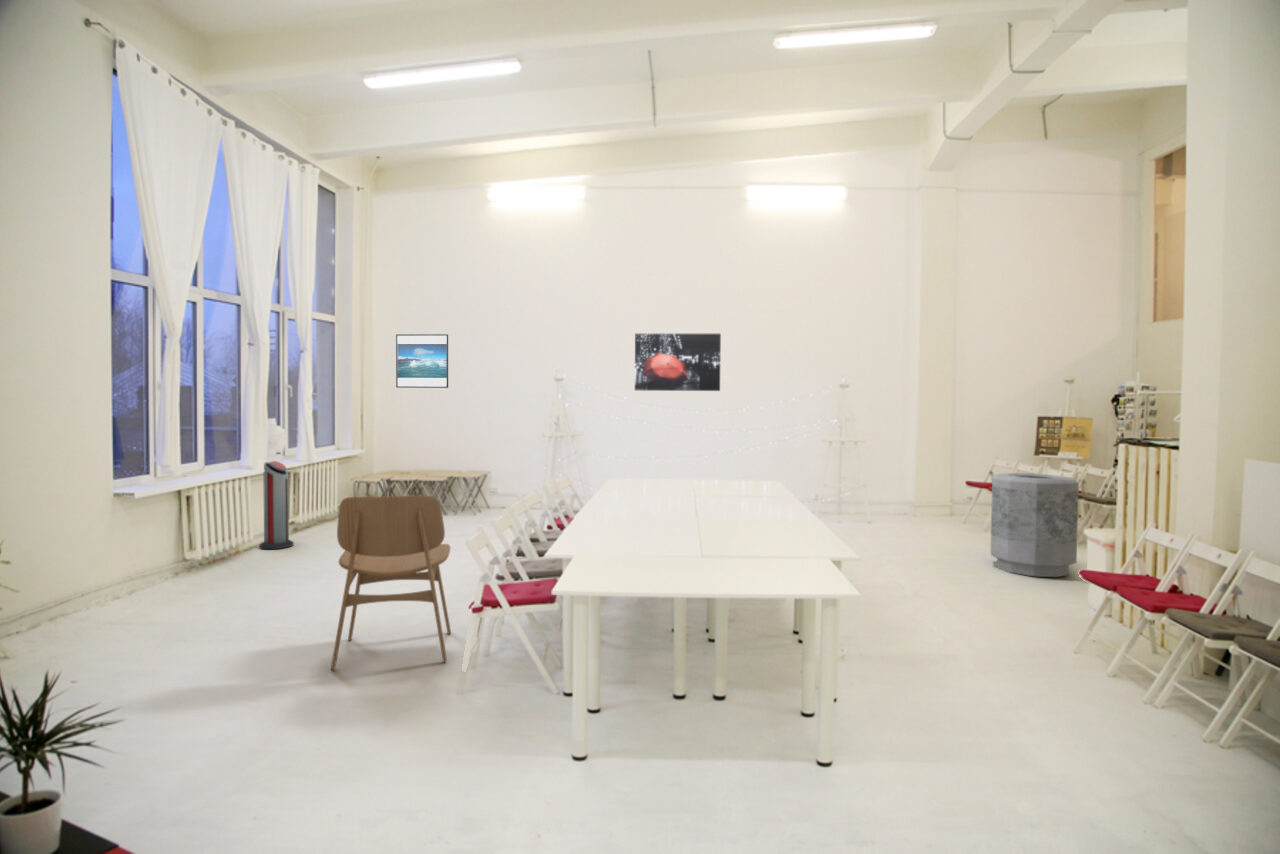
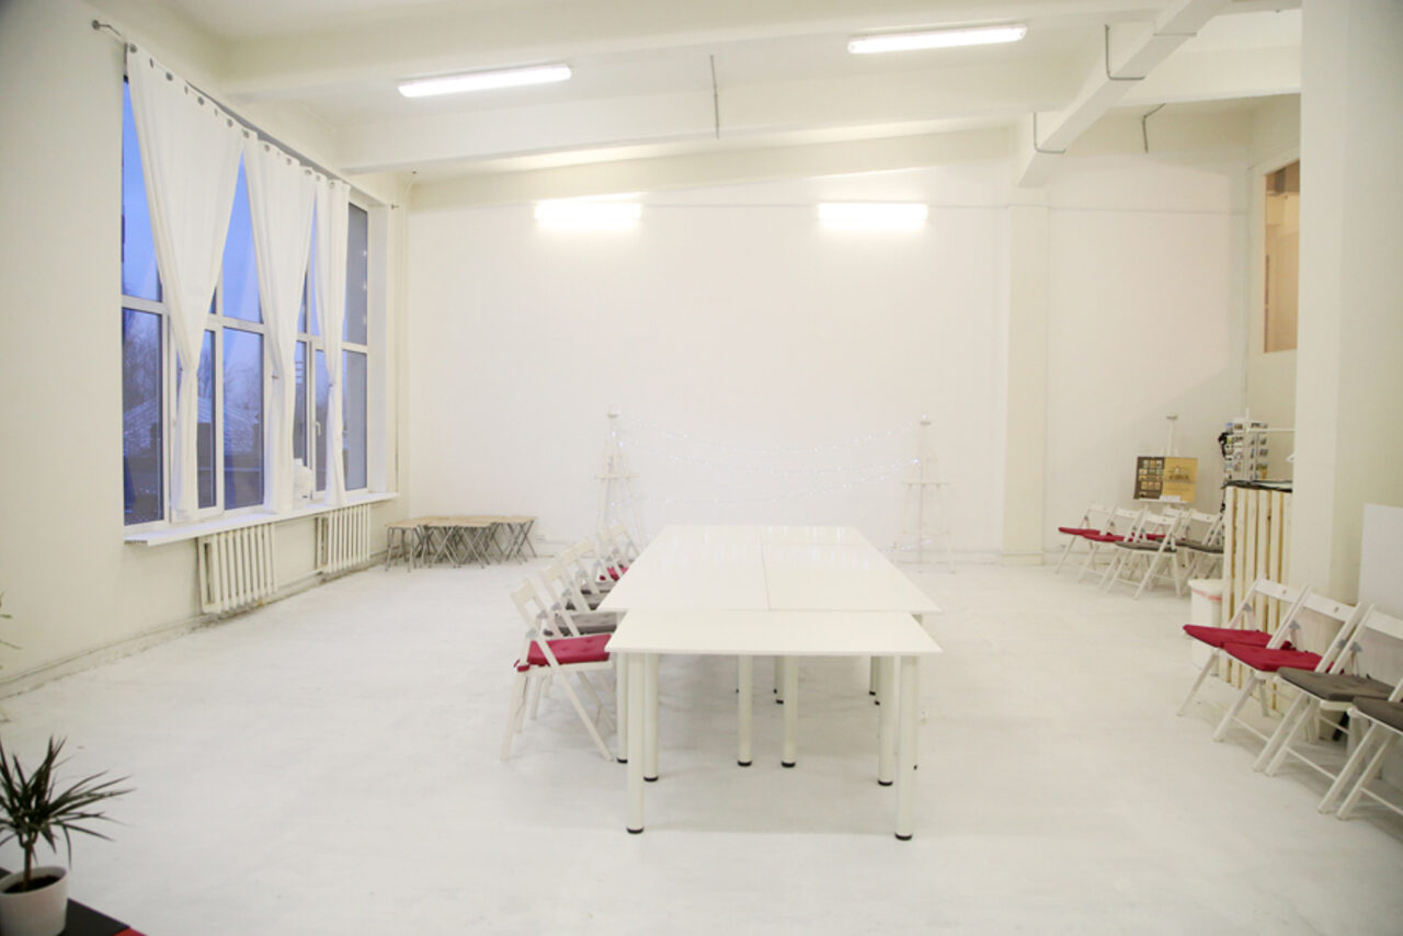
- trash can (1032, 522)
- dining chair (395, 570)
- wall art (677, 362)
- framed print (422, 361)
- air purifier (276, 503)
